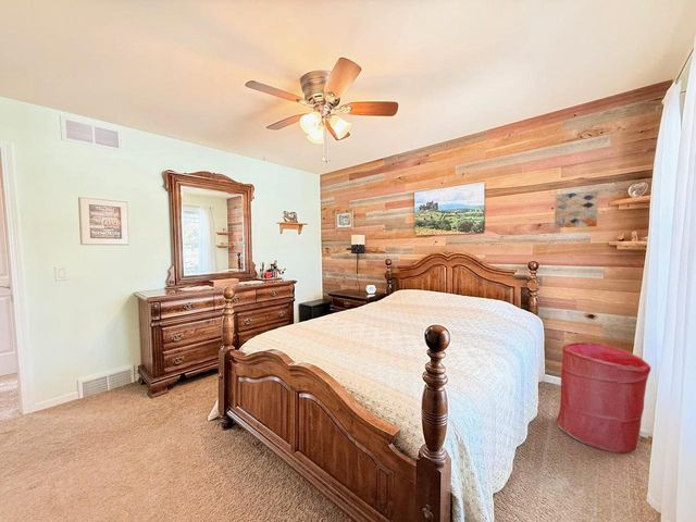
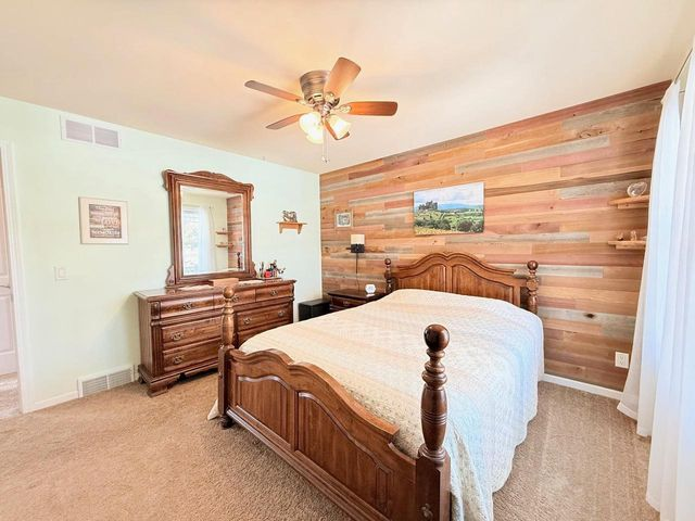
- wall art (575, 210)
- laundry hamper (600, 391)
